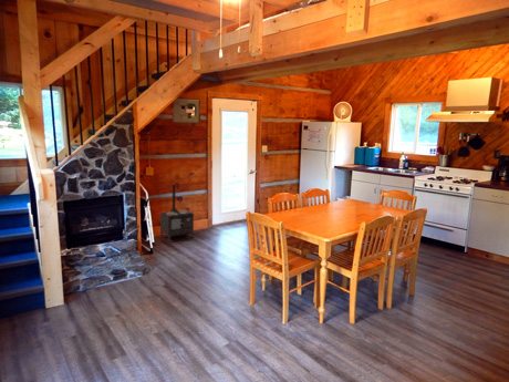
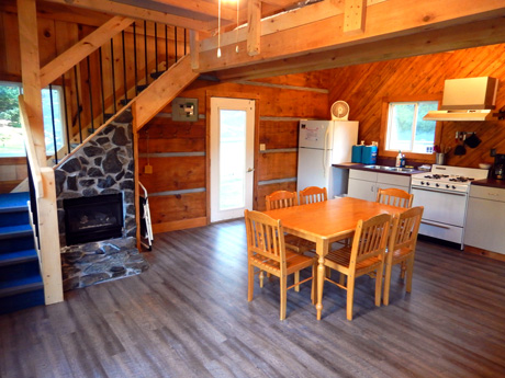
- wood stove (177, 211)
